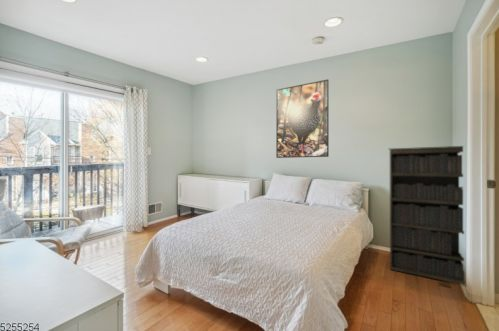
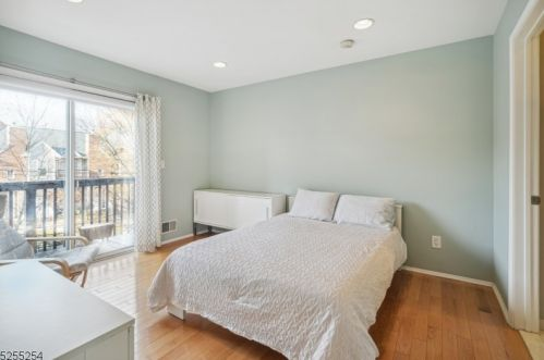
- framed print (300, 121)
- bookshelf (432, 210)
